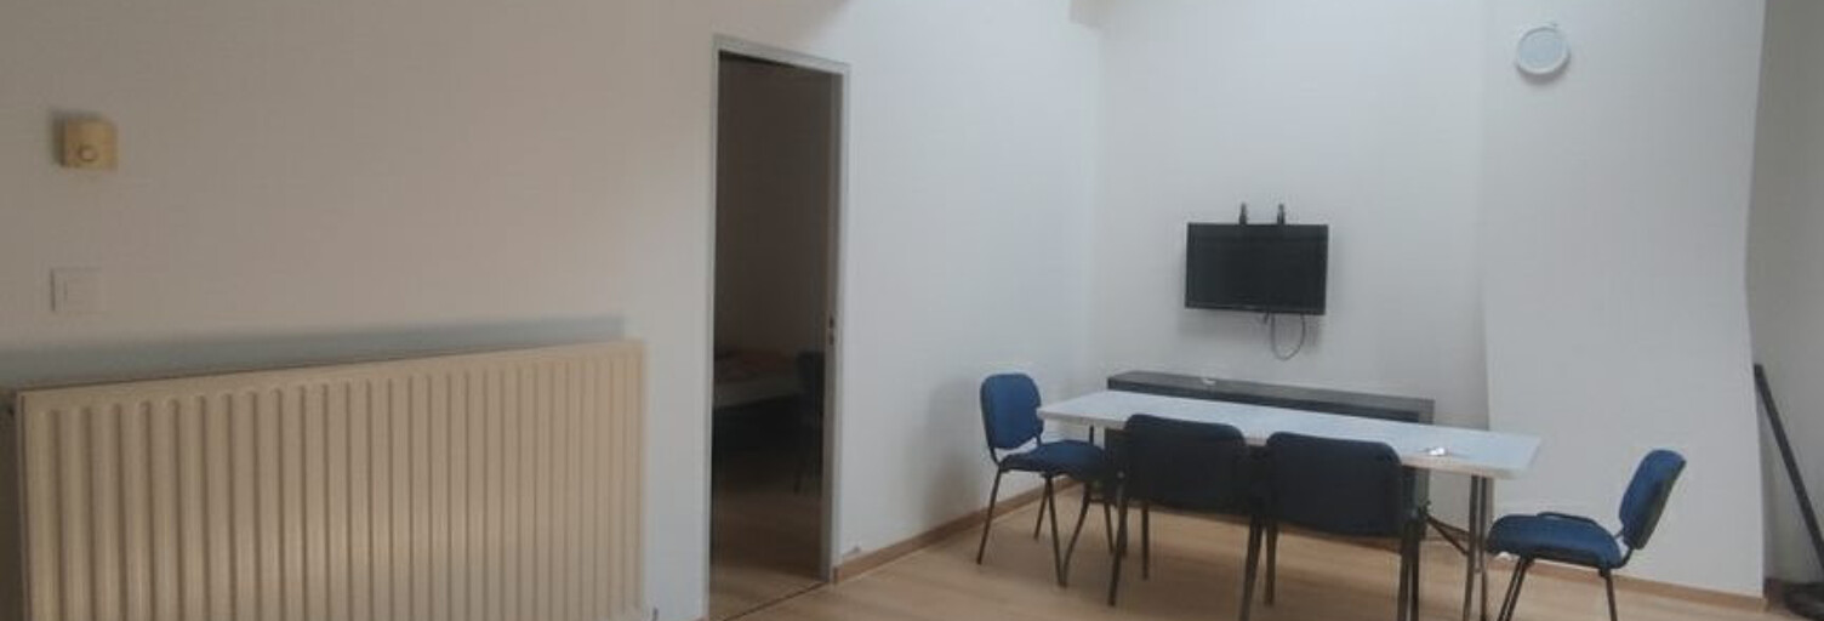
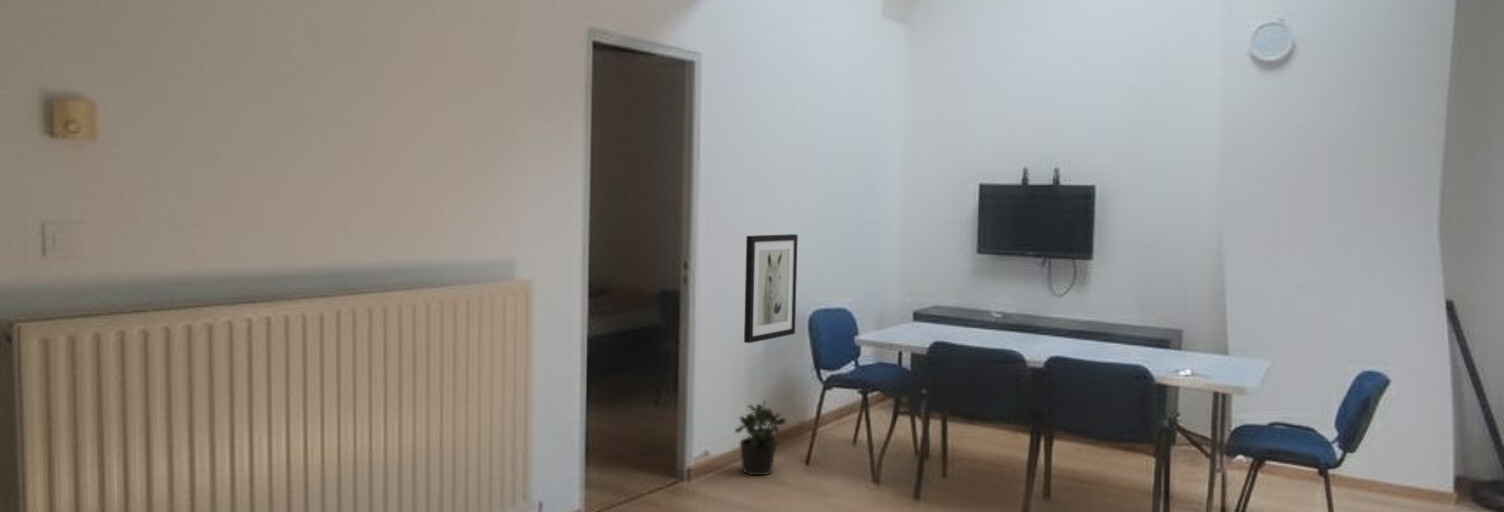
+ wall art (771, 286)
+ potted plant (760, 436)
